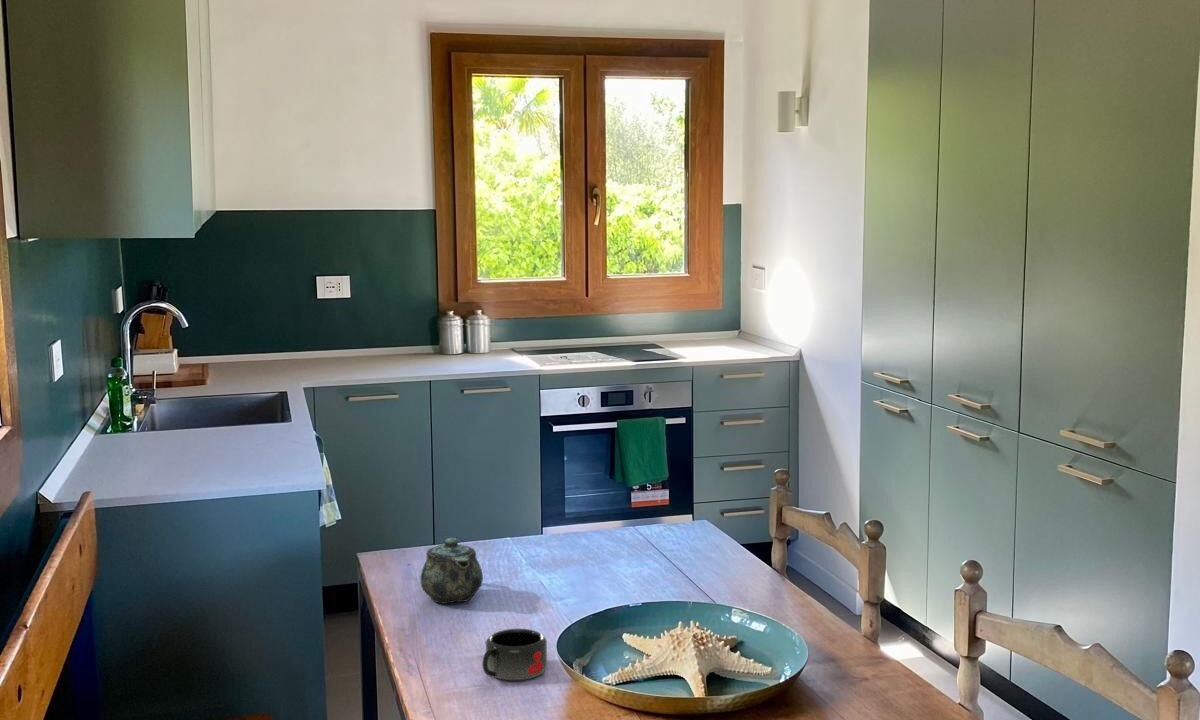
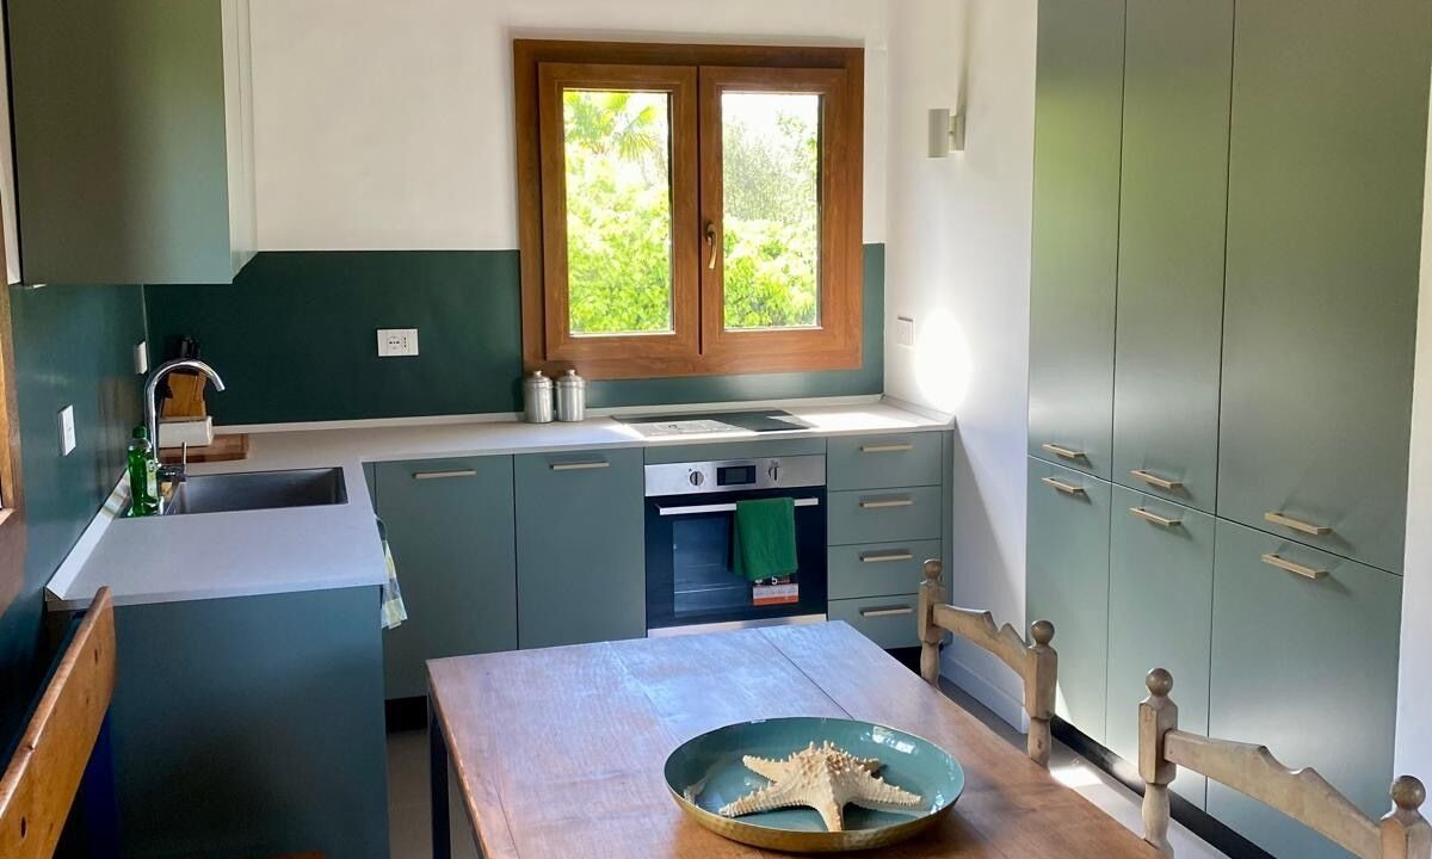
- chinaware (451, 567)
- mug (511, 656)
